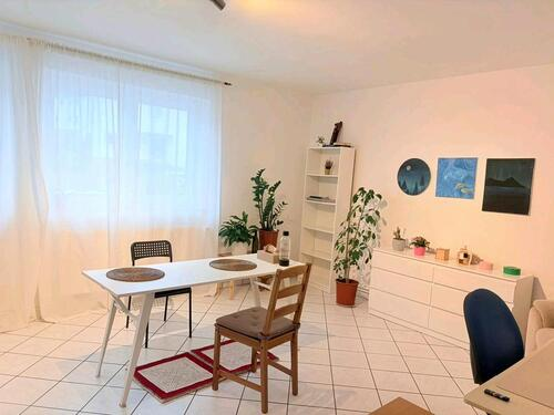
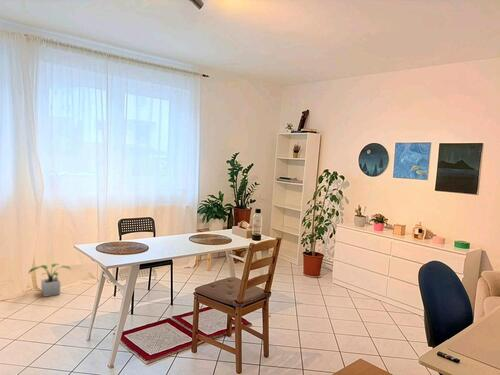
+ potted plant (48, 279)
